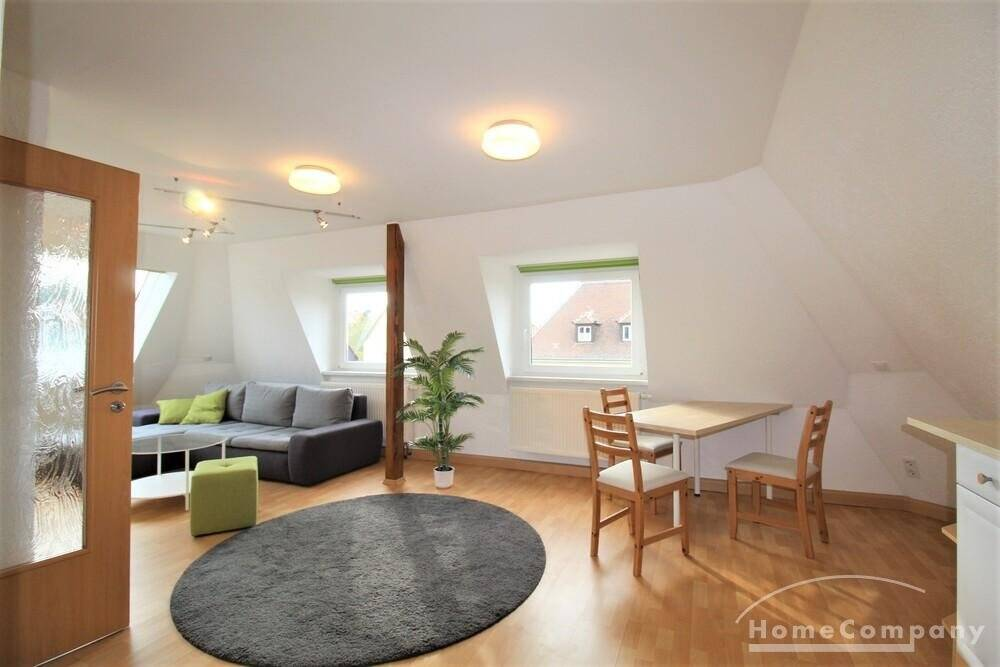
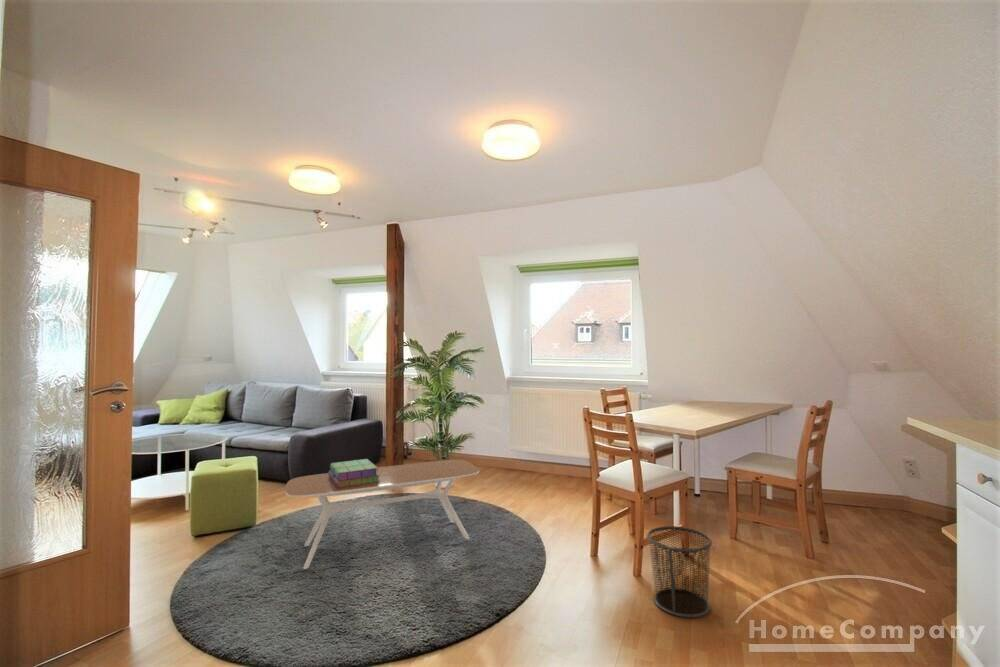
+ waste bin (680, 570)
+ coffee table (385, 503)
+ stack of books (353, 471)
